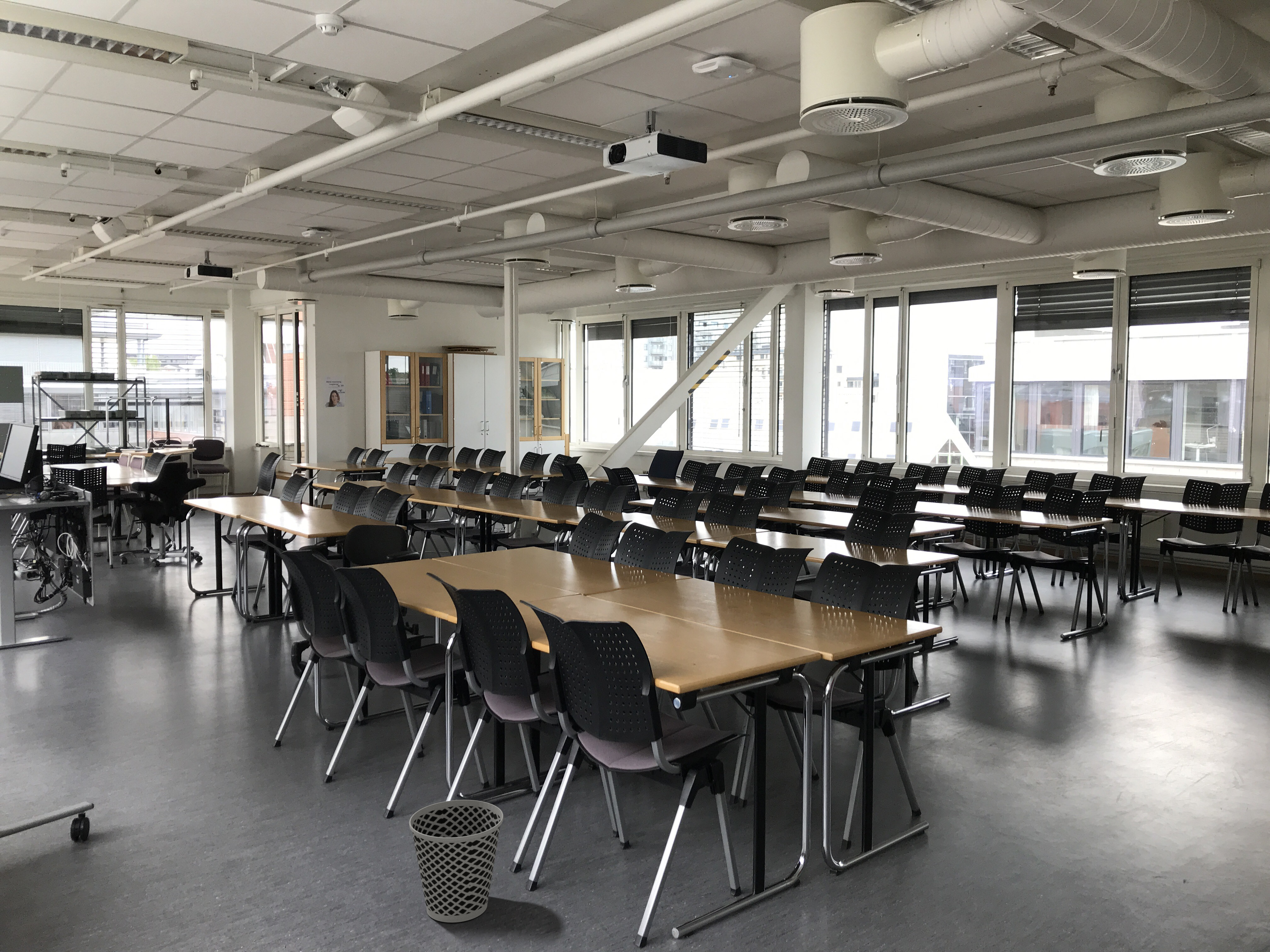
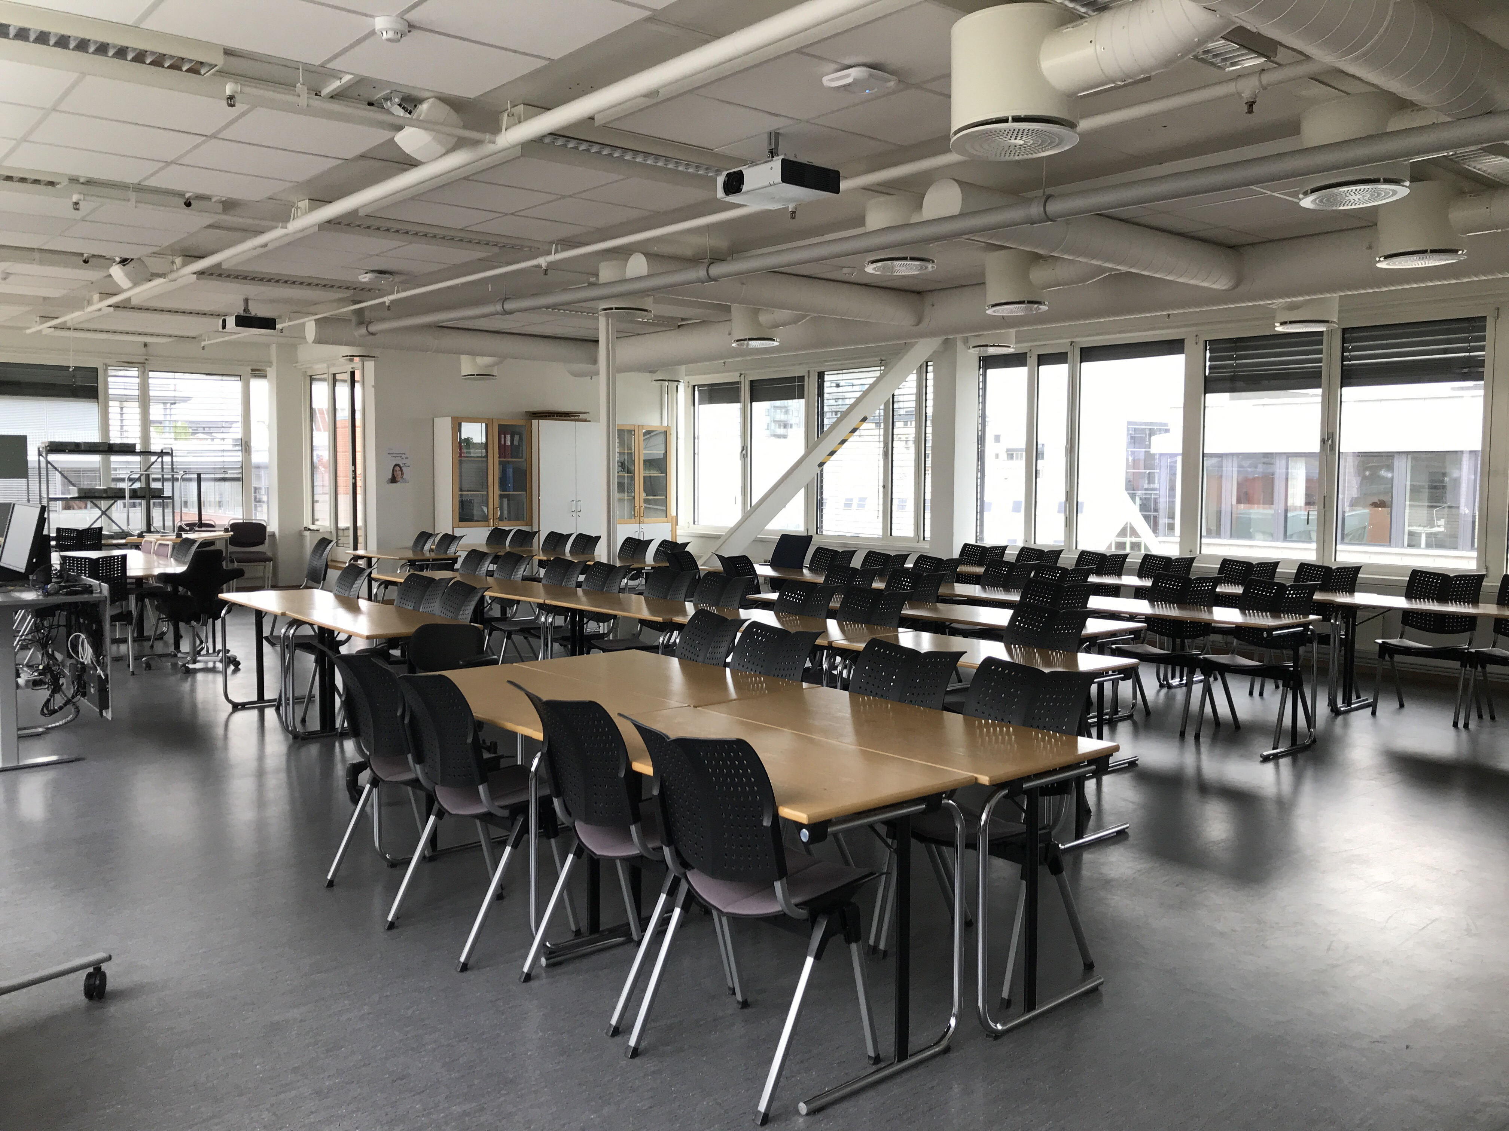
- wastebasket (457, 862)
